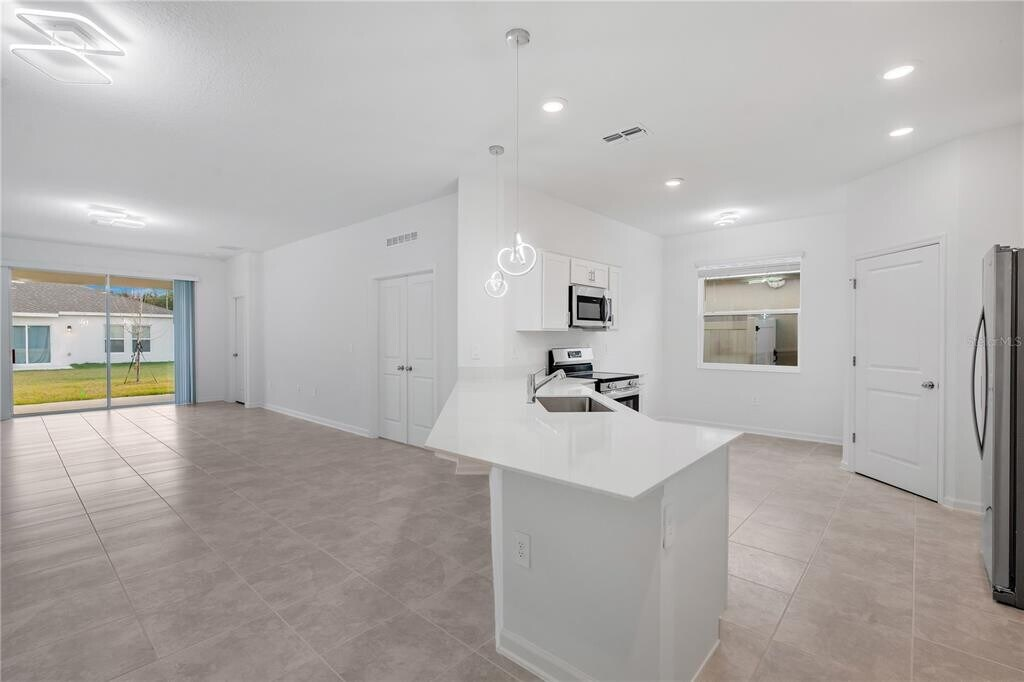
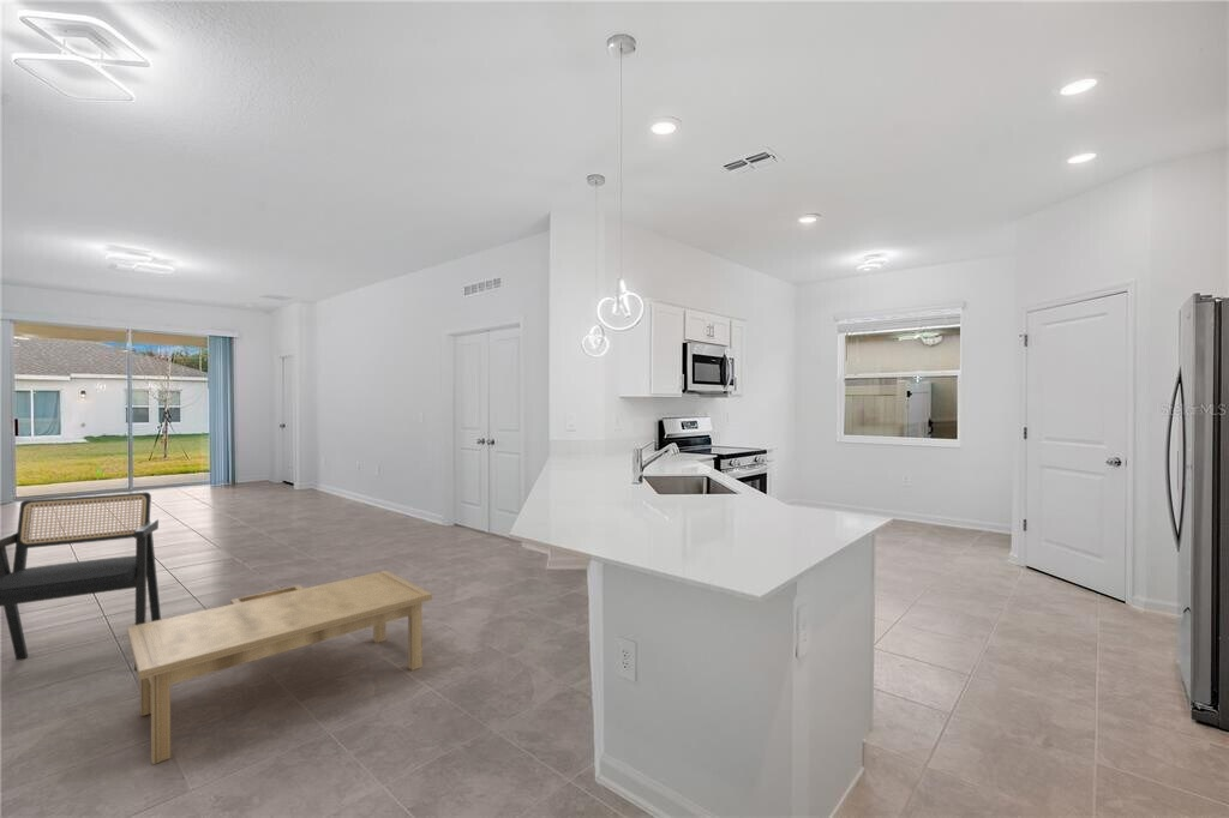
+ armchair (78, 582)
+ coffee table (292, 648)
